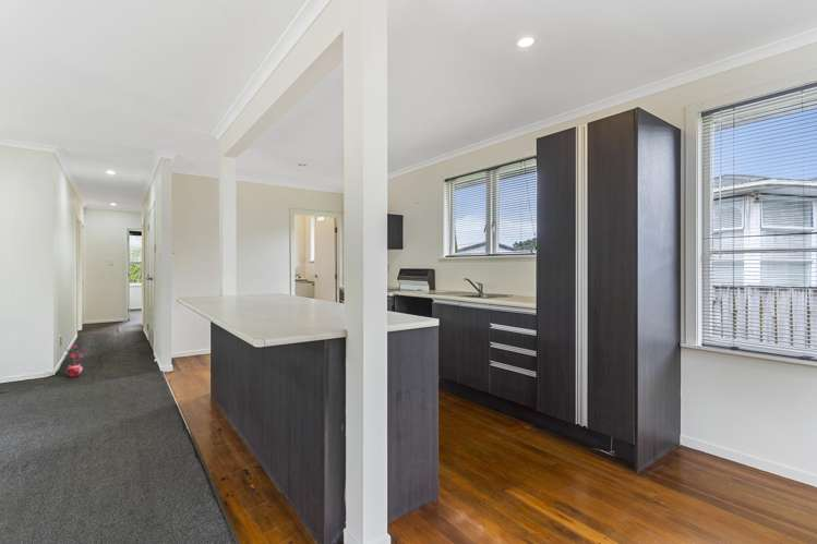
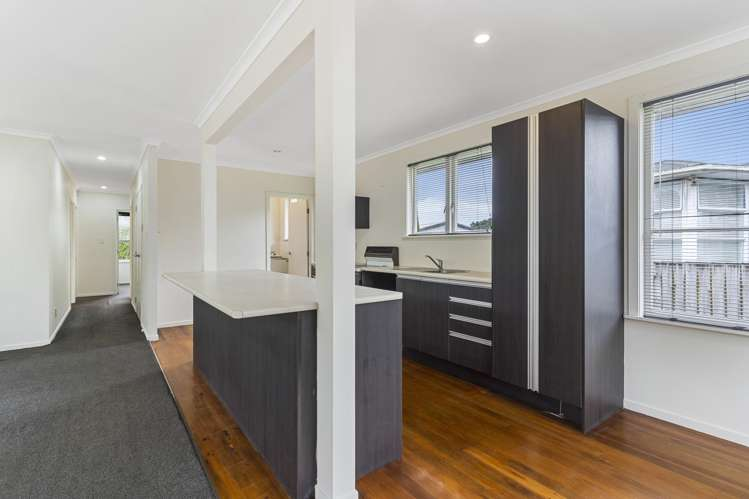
- potted plant (73, 360)
